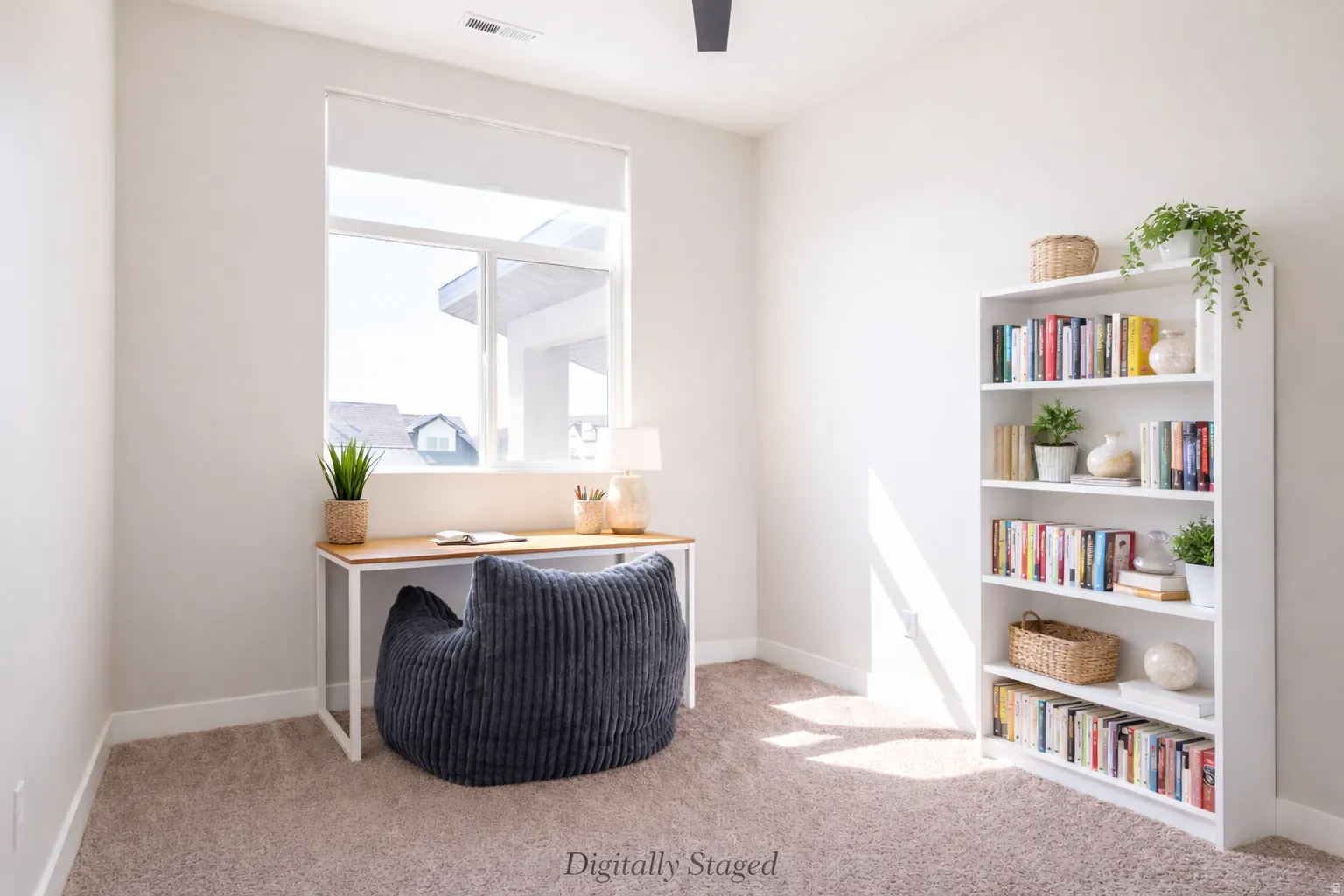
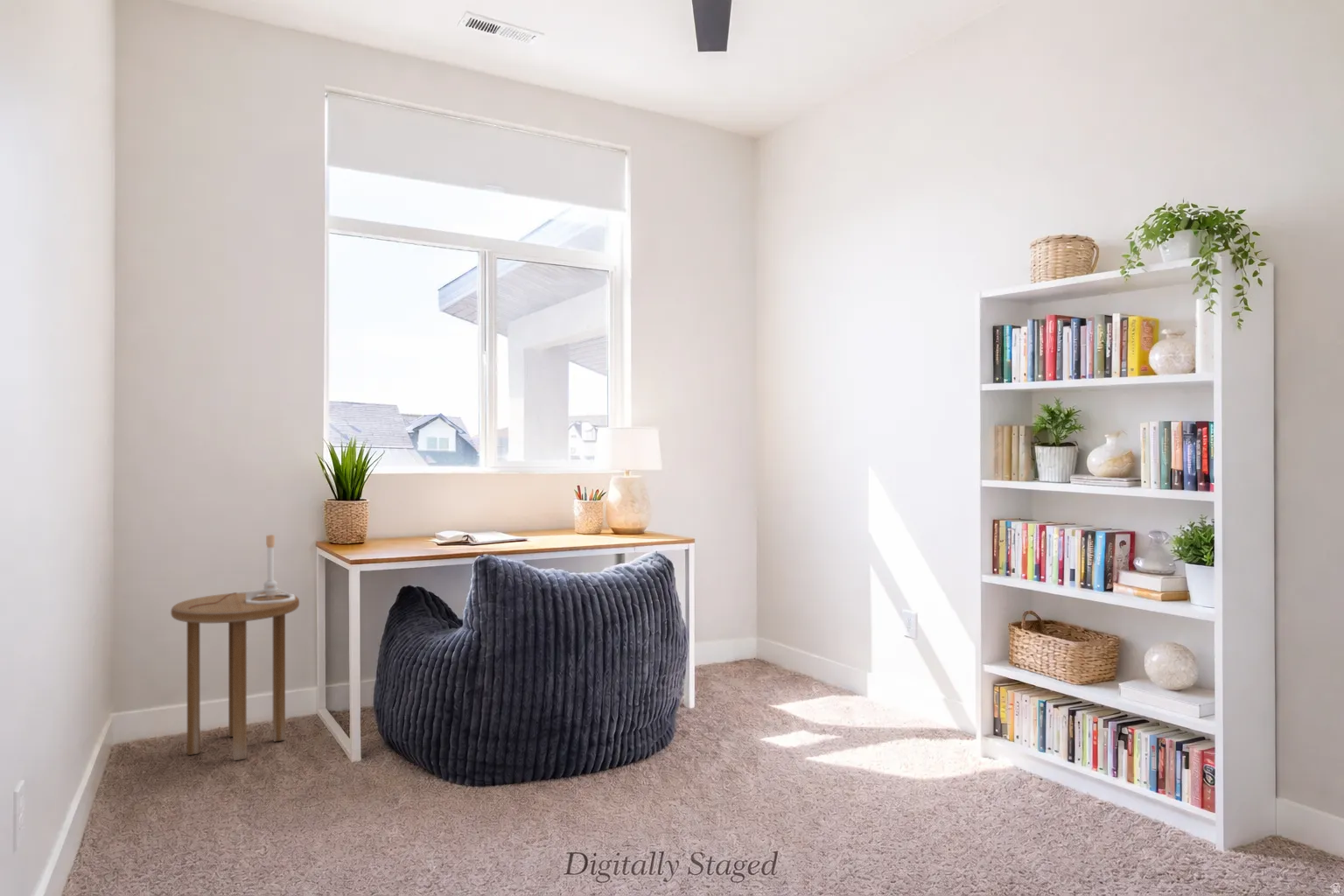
+ side table (237, 673)
+ lamp base (246, 591)
